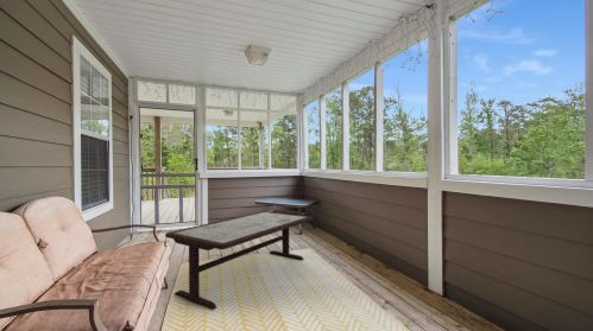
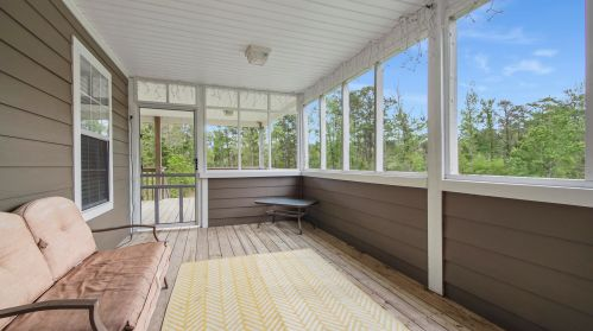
- coffee table (248, 248)
